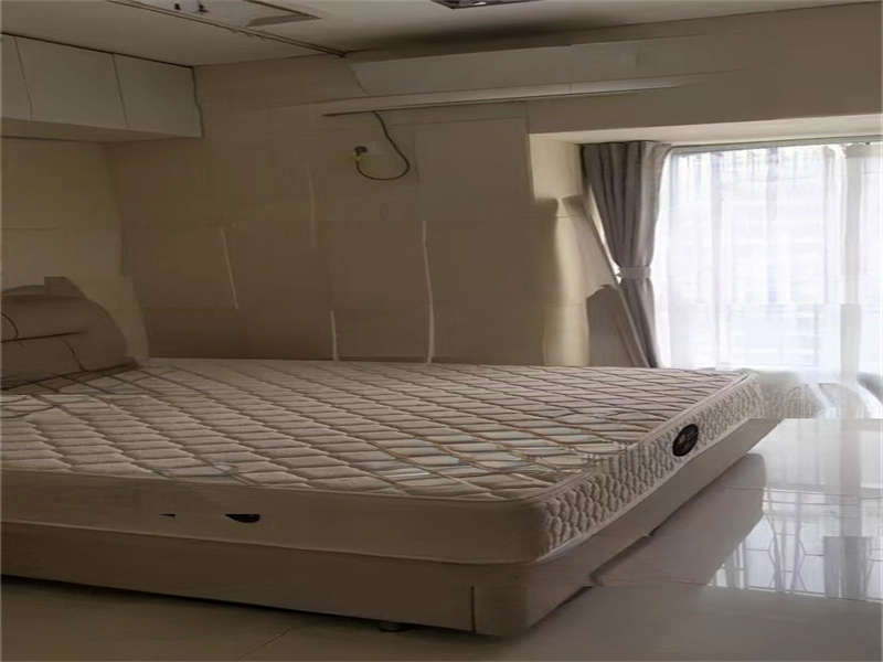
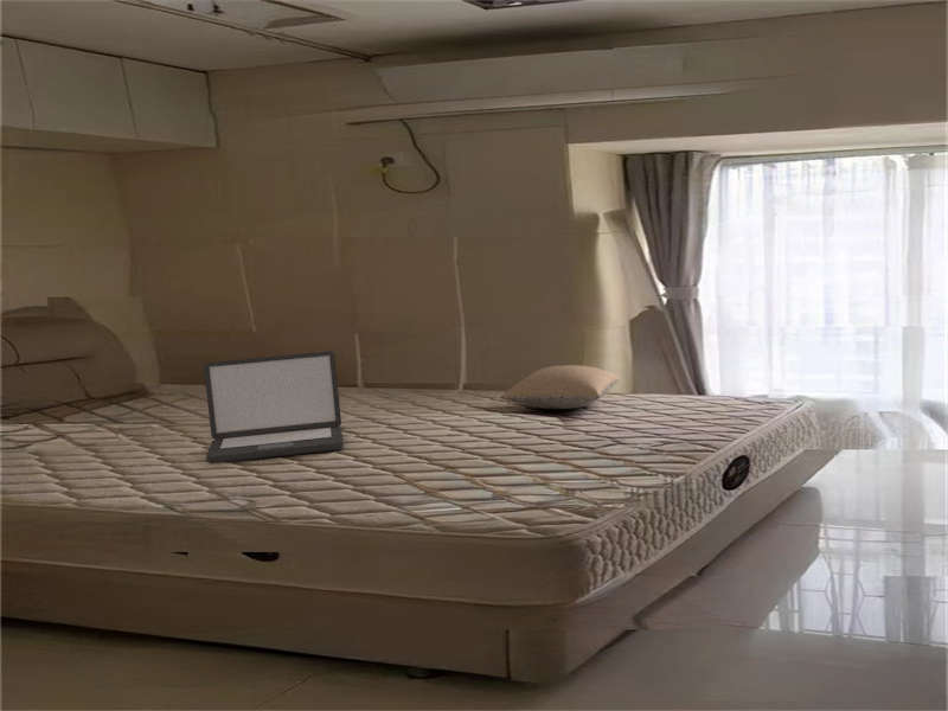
+ pillow (562, 387)
+ laptop (271, 405)
